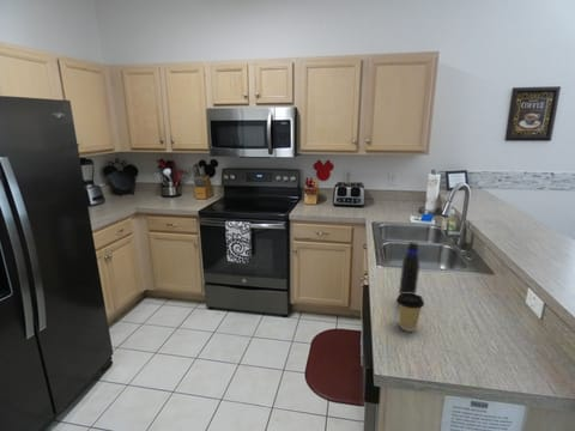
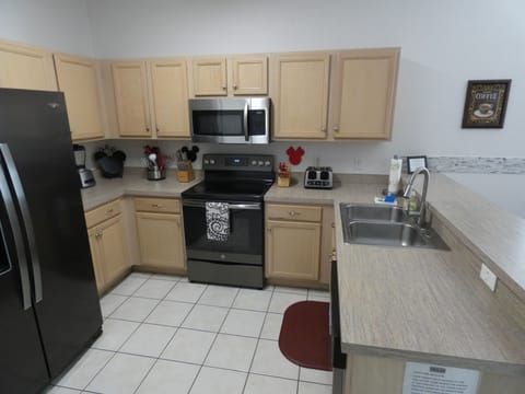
- water bottle (408, 274)
- coffee cup (408, 311)
